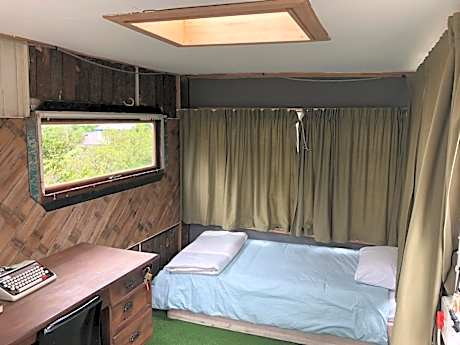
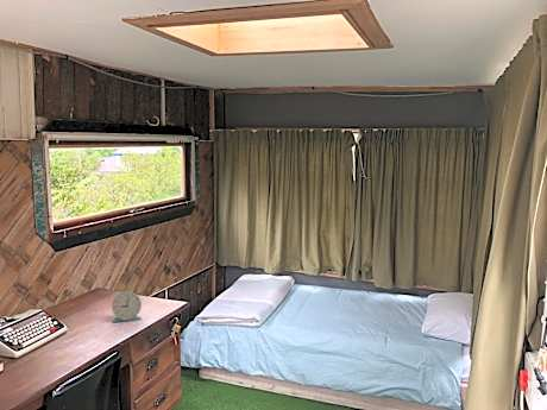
+ alarm clock (126, 304)
